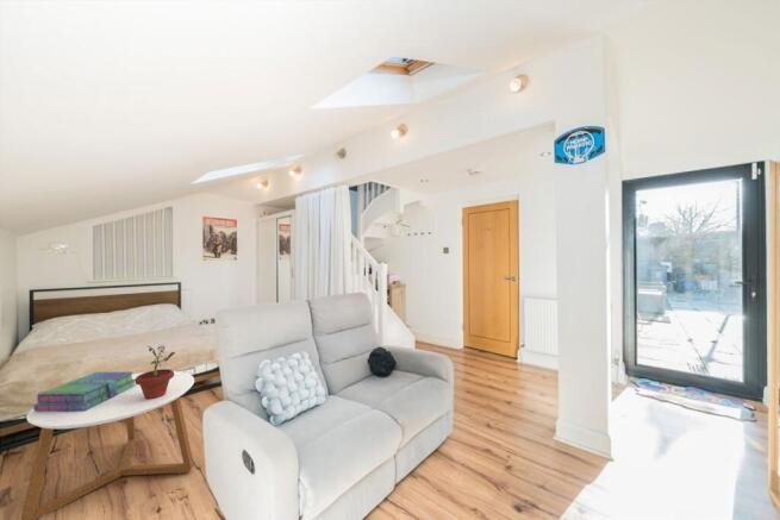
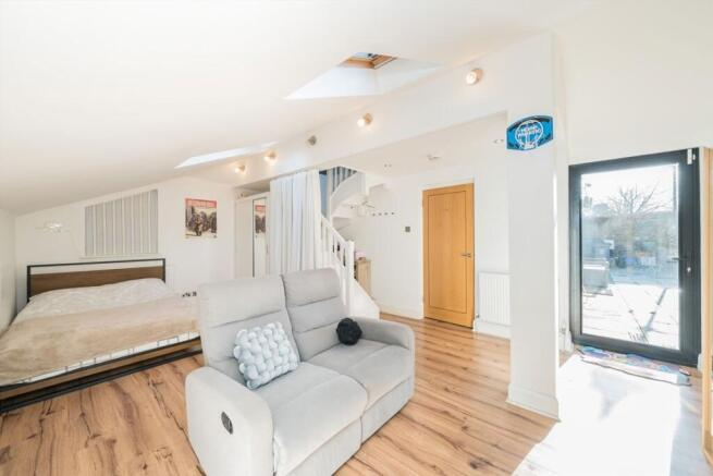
- potted plant (155, 370)
- coffee table (127, 433)
- stack of books (89, 389)
